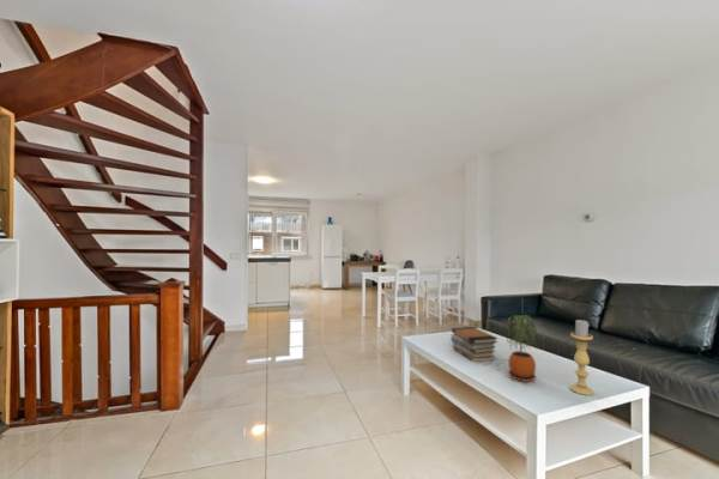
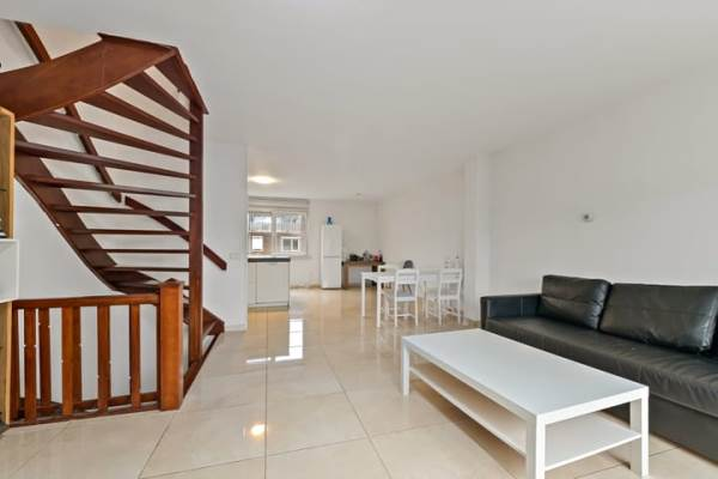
- candle holder (581, 354)
- potted plant (522, 346)
- book stack (472, 342)
